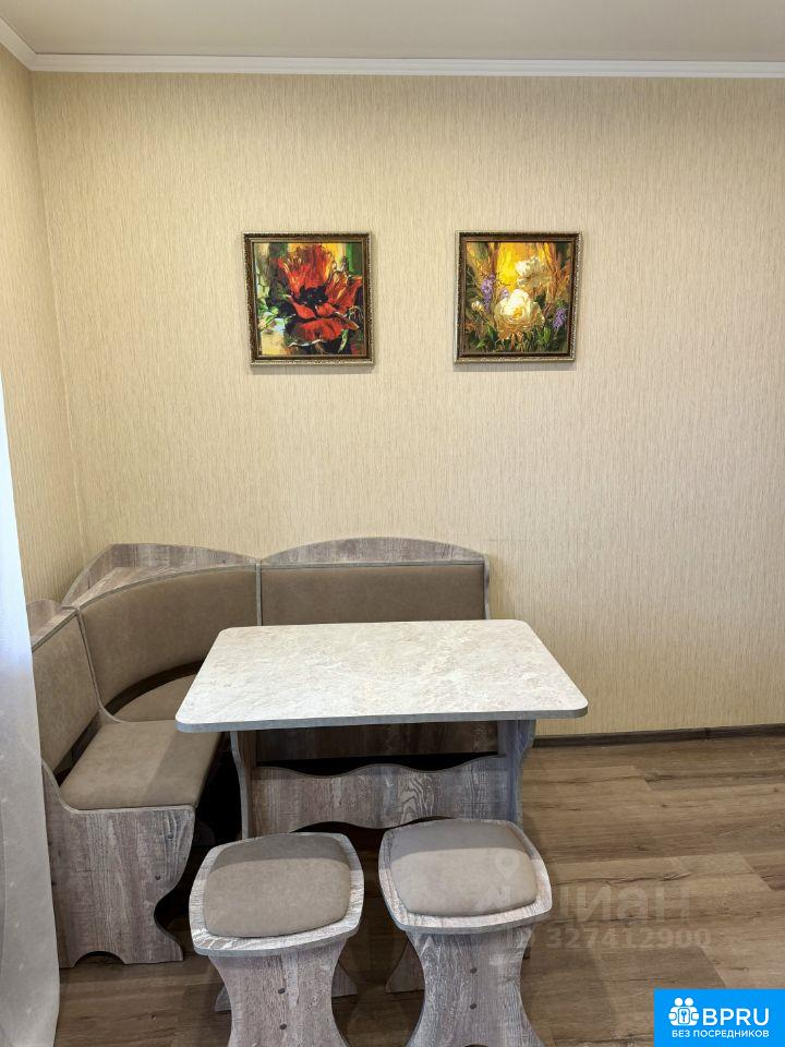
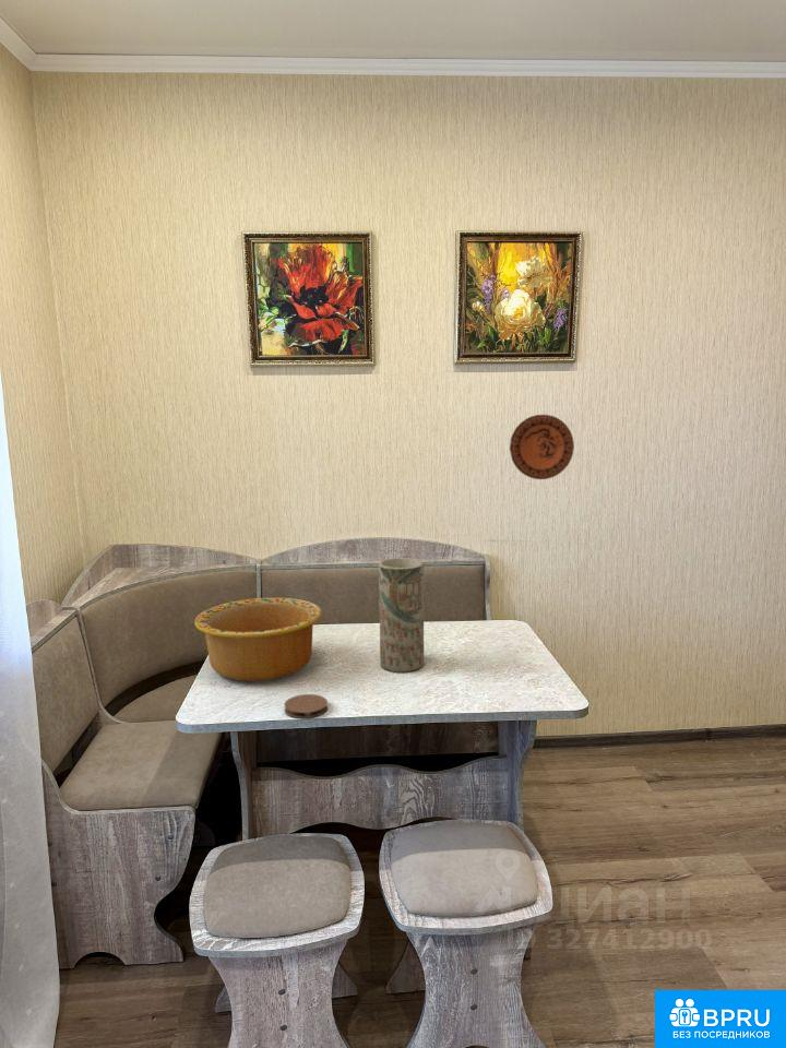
+ vase (401, 614)
+ decorative plate (541, 446)
+ coaster (306, 705)
+ bowl (260, 640)
